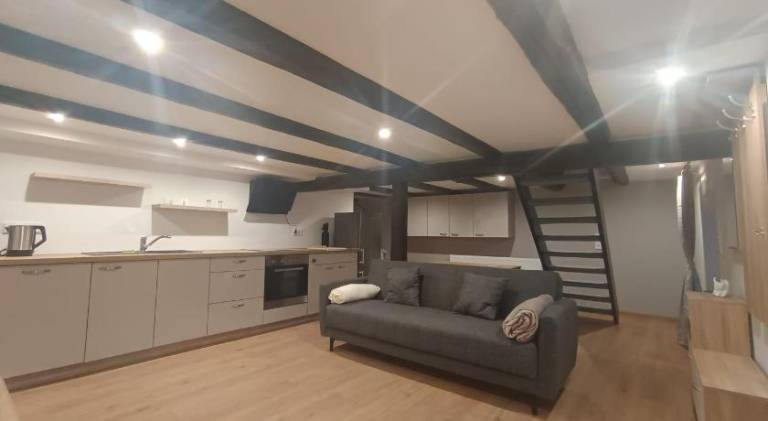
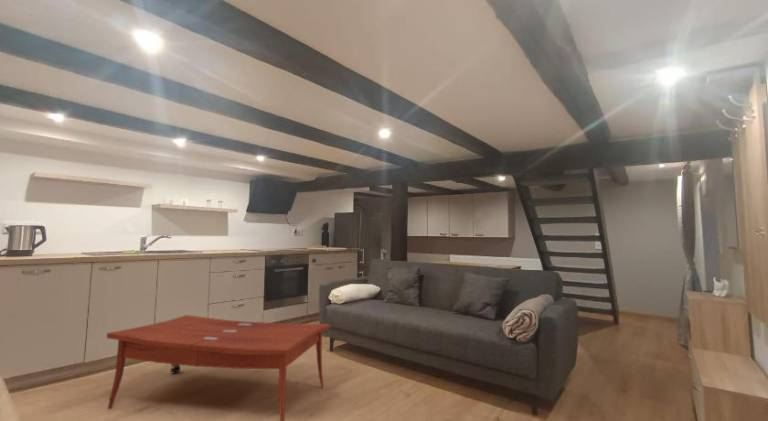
+ coffee table (224, 359)
